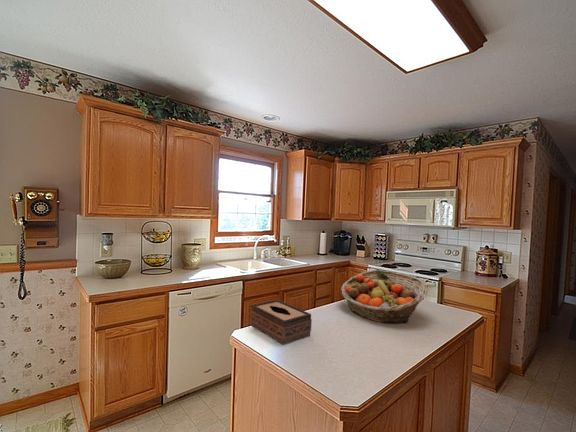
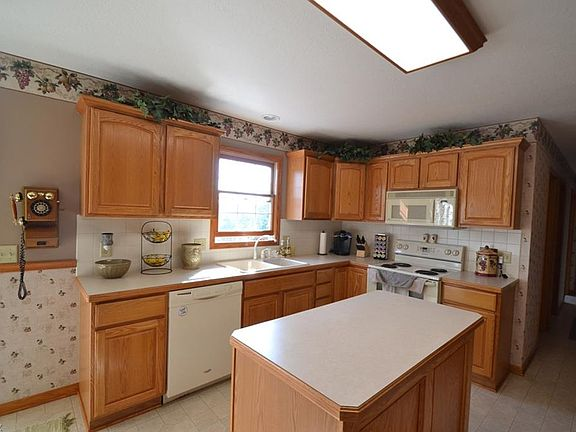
- fruit basket (381, 294)
- tissue box (279, 320)
